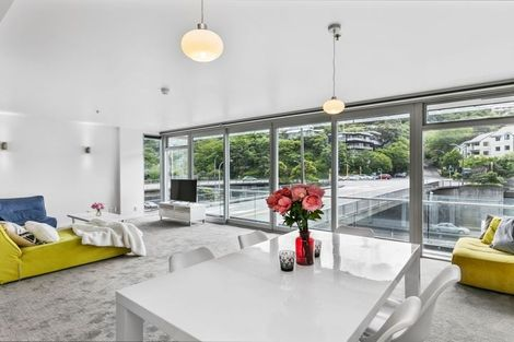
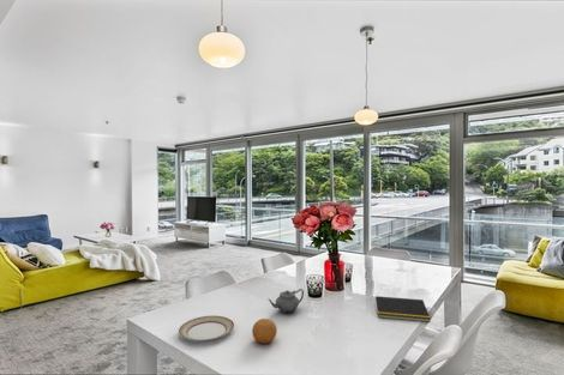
+ notepad (401, 308)
+ plate (206, 328)
+ fruit (264, 329)
+ teapot (286, 301)
